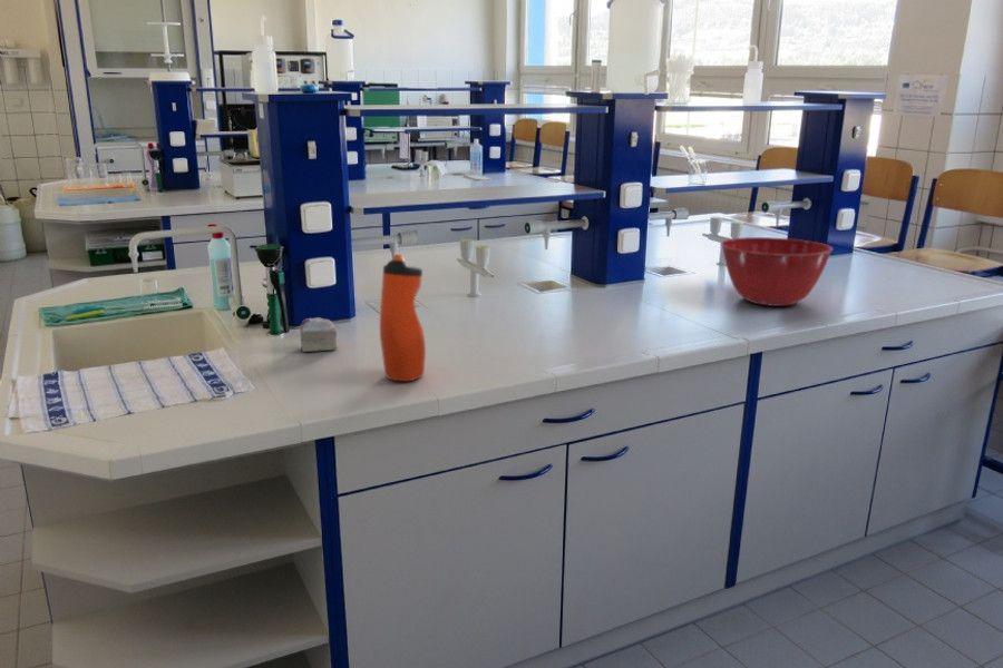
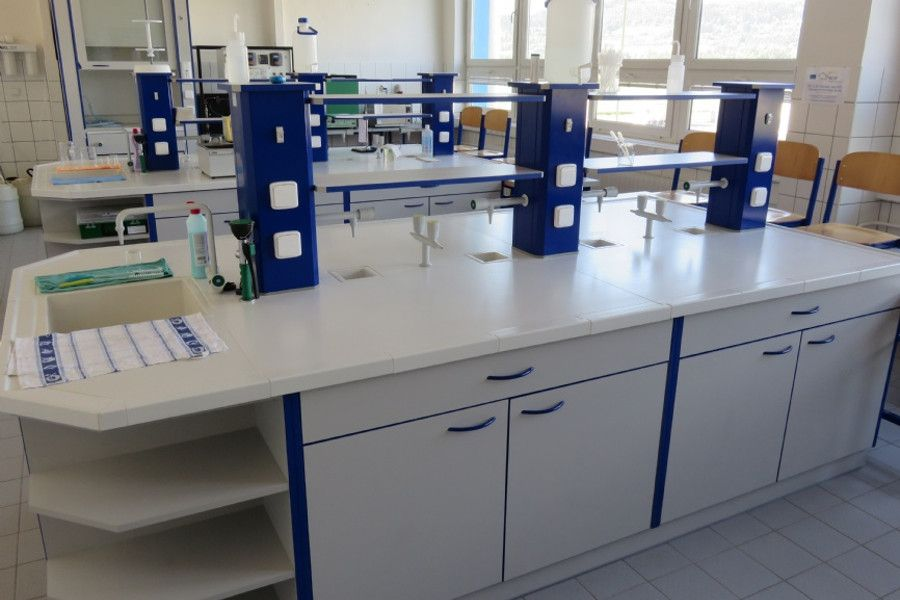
- mixing bowl (772, 272)
- water bottle (402, 316)
- cake slice (318, 333)
